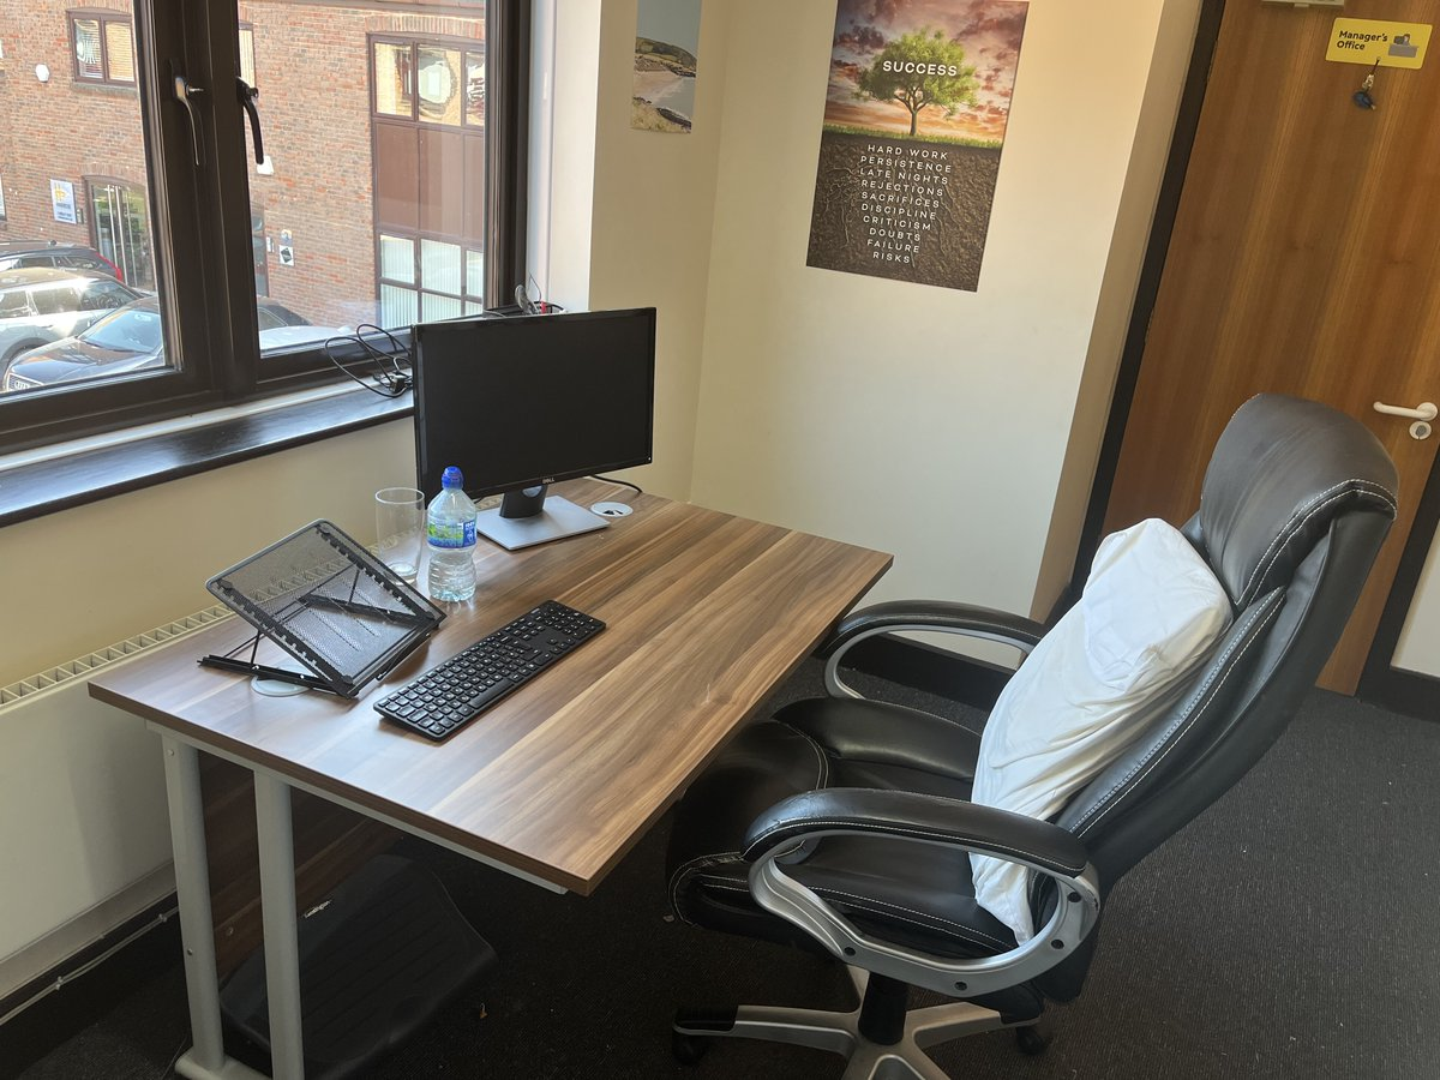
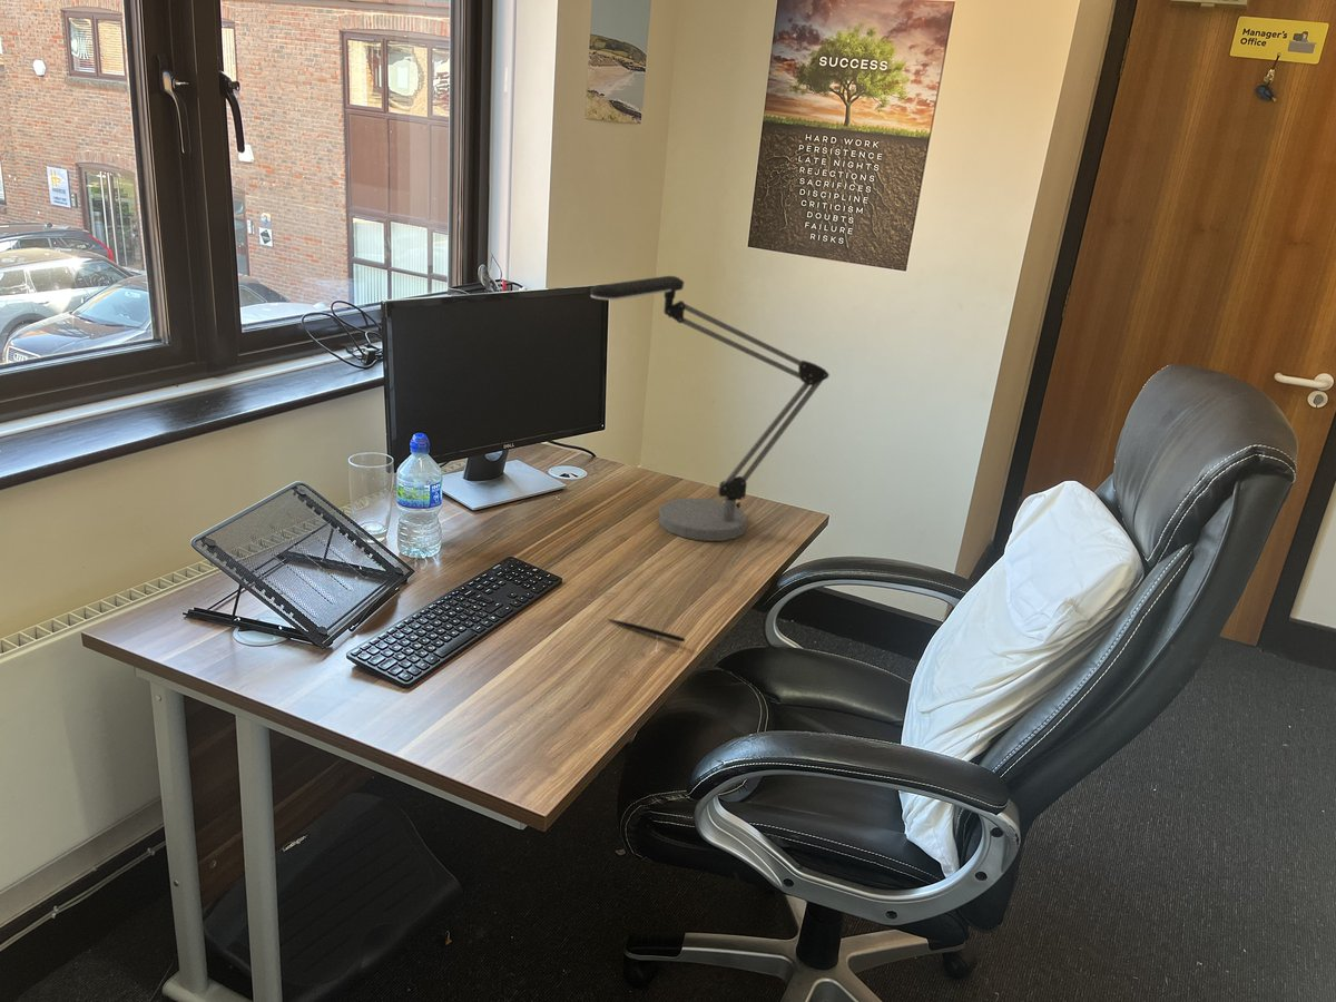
+ desk lamp (744, 456)
+ pen (645, 628)
